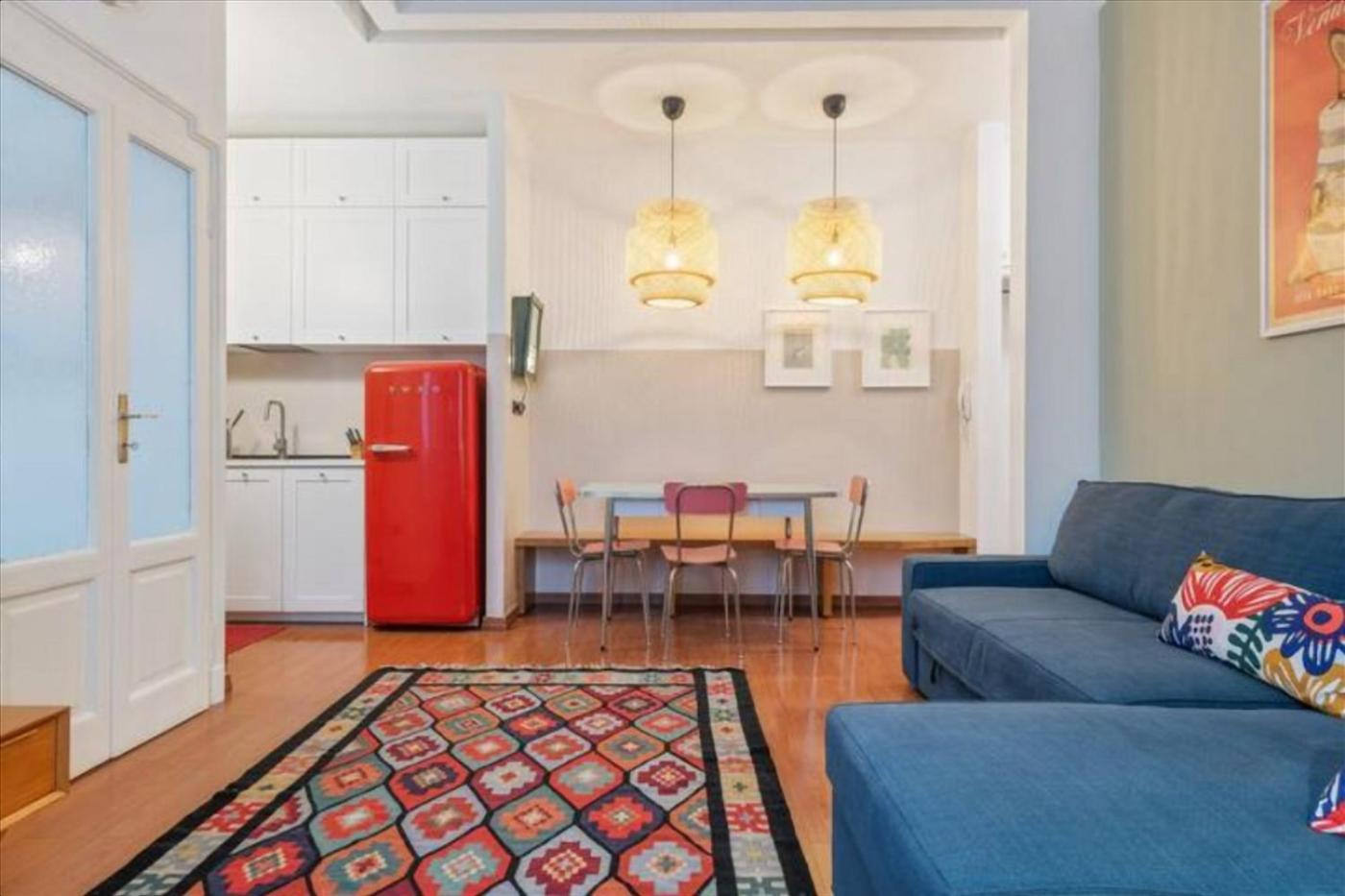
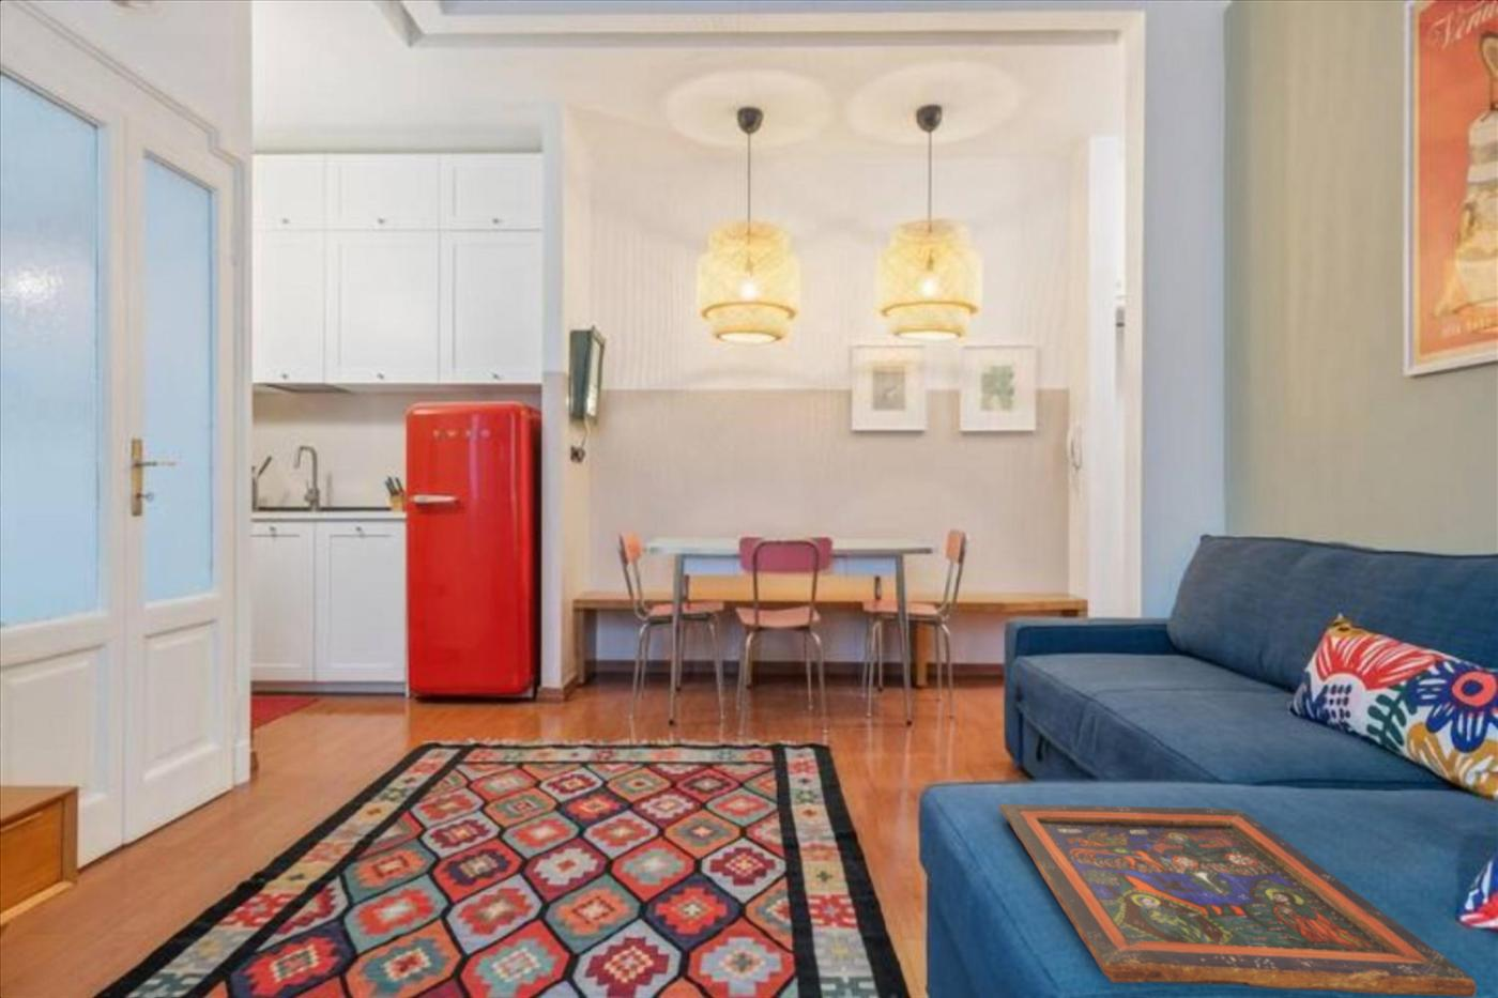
+ painted panel (1186, 879)
